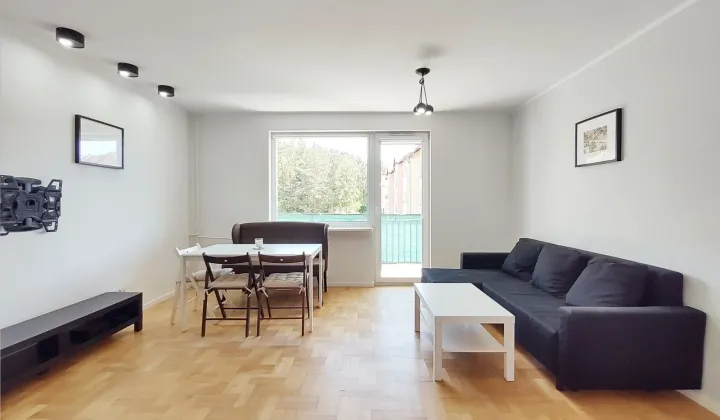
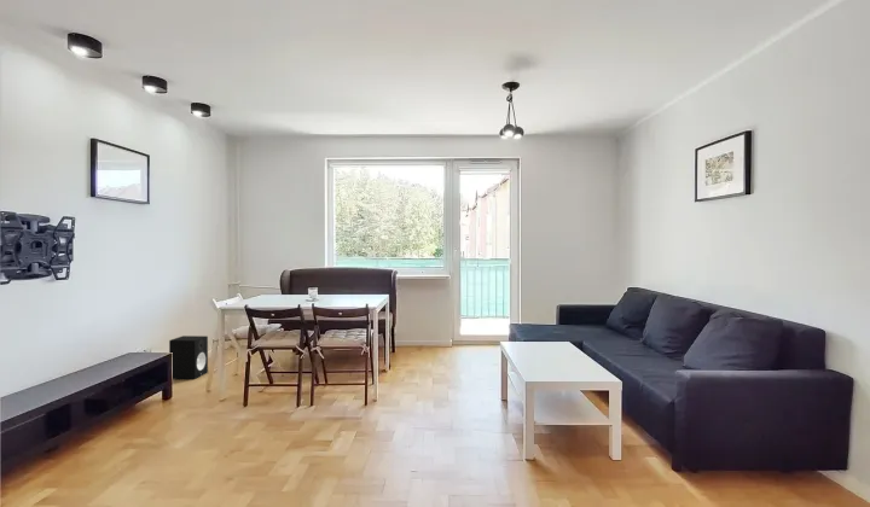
+ speaker (188, 356)
